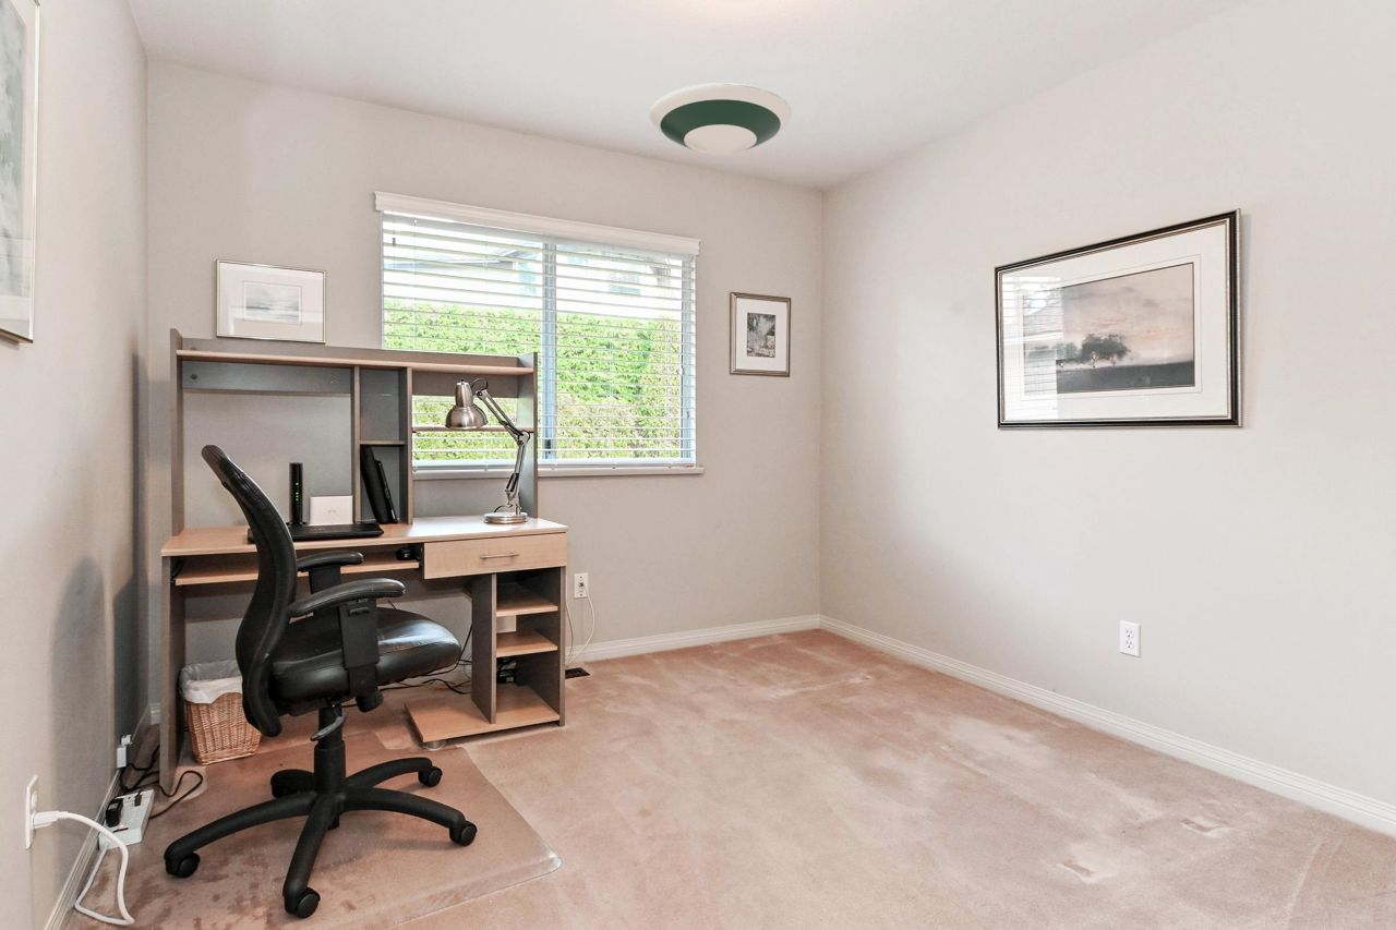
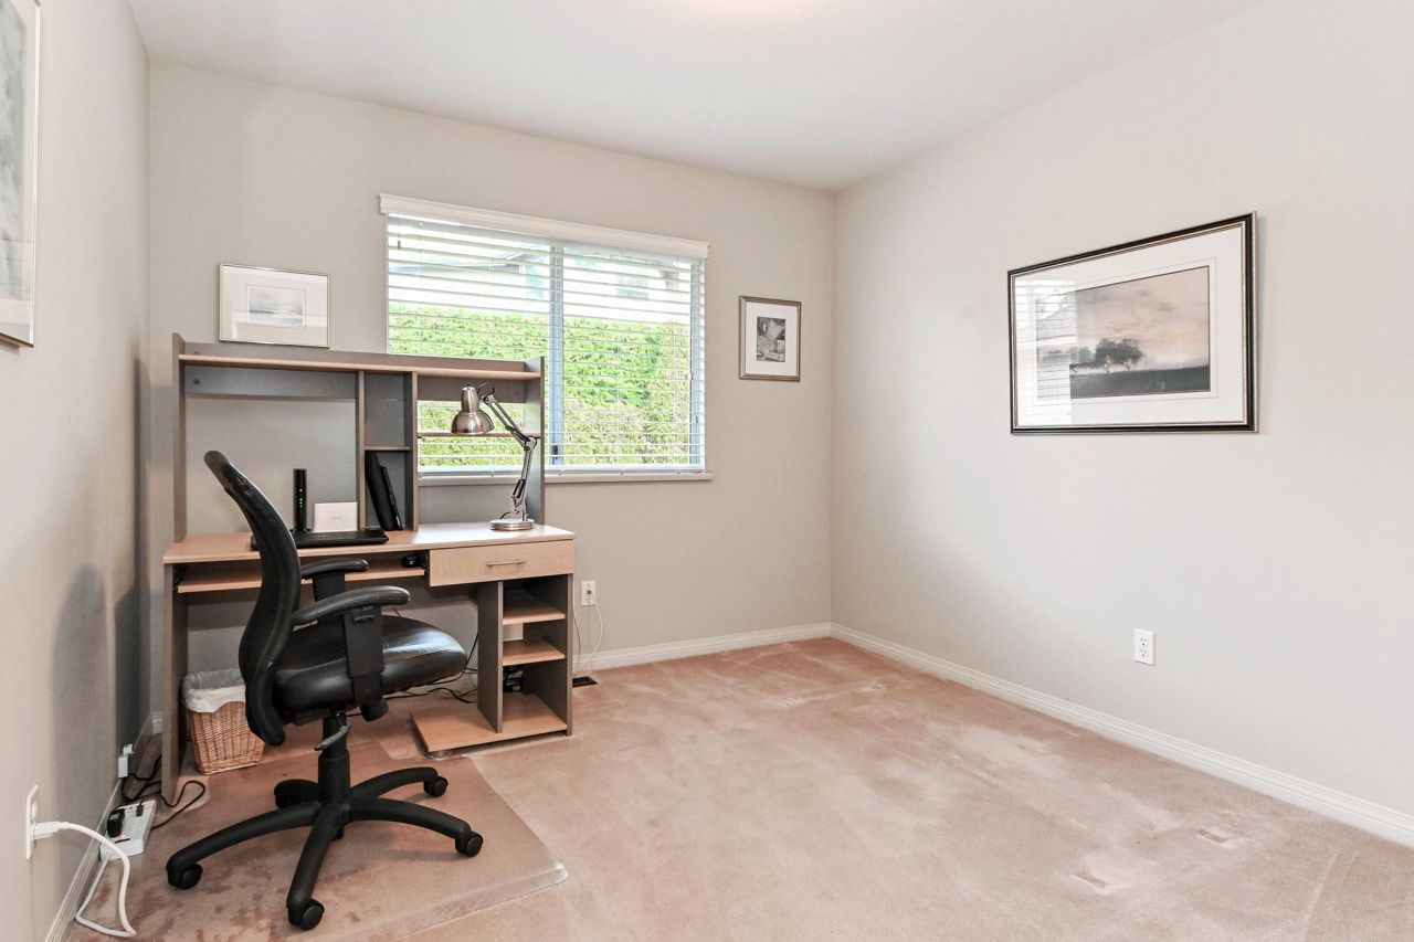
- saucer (720, 134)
